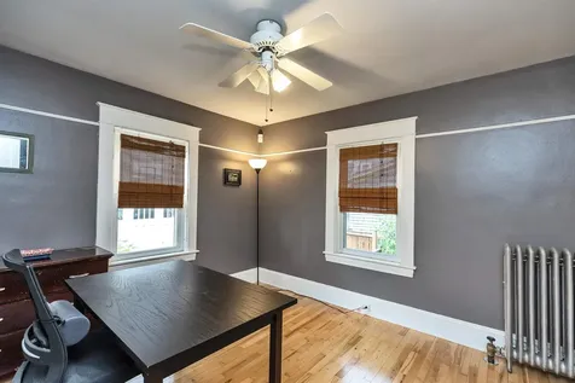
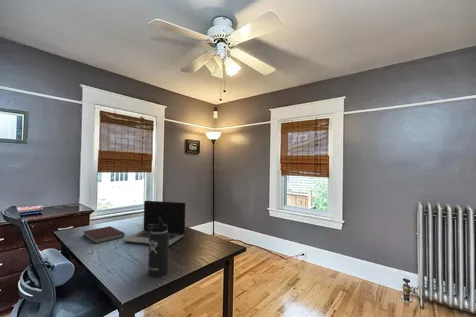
+ laptop computer (155, 221)
+ notebook (103, 234)
+ thermos bottle (157, 244)
